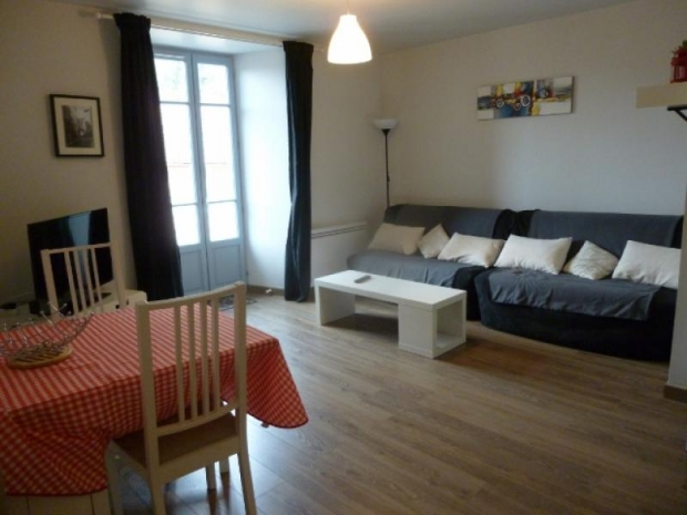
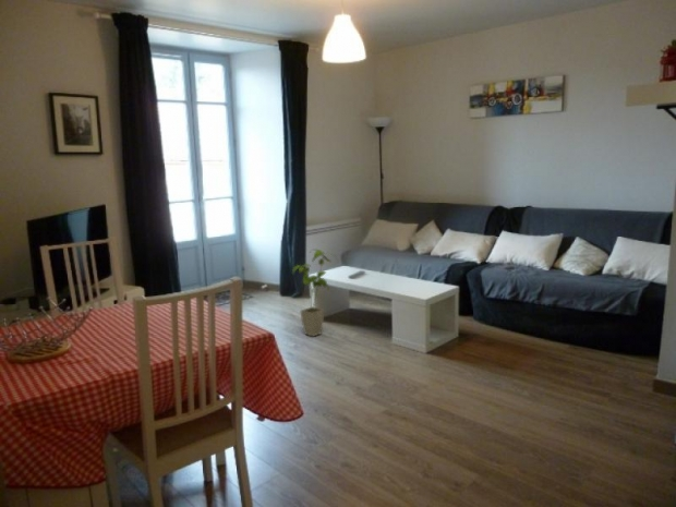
+ house plant (316, 291)
